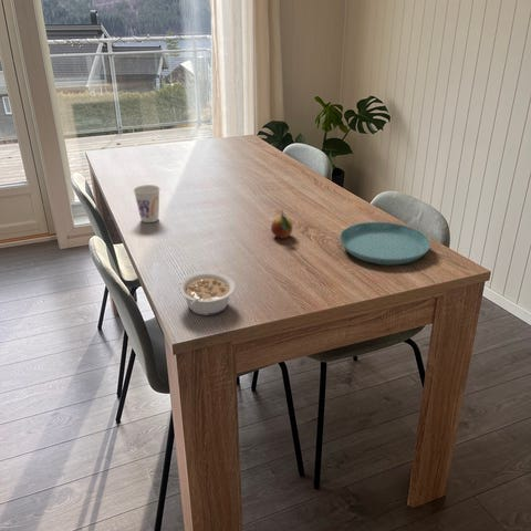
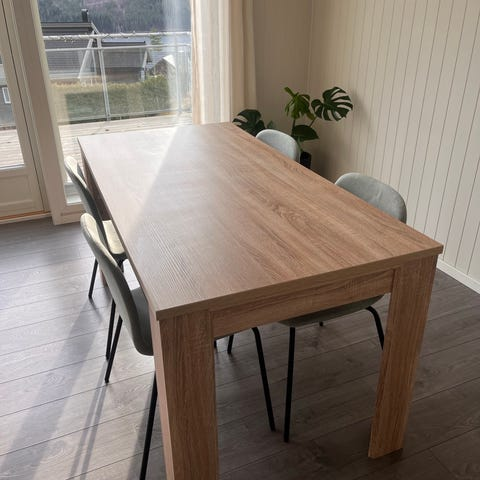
- legume (207, 294)
- fruit (283, 226)
- cup (148, 204)
- saucer (384, 243)
